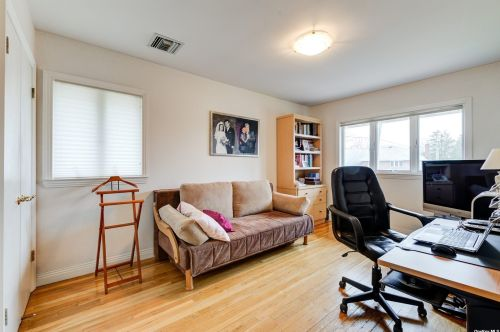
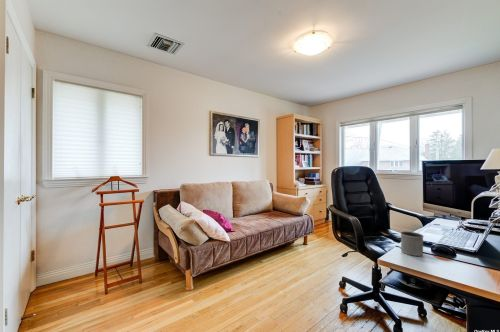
+ mug (412, 242)
